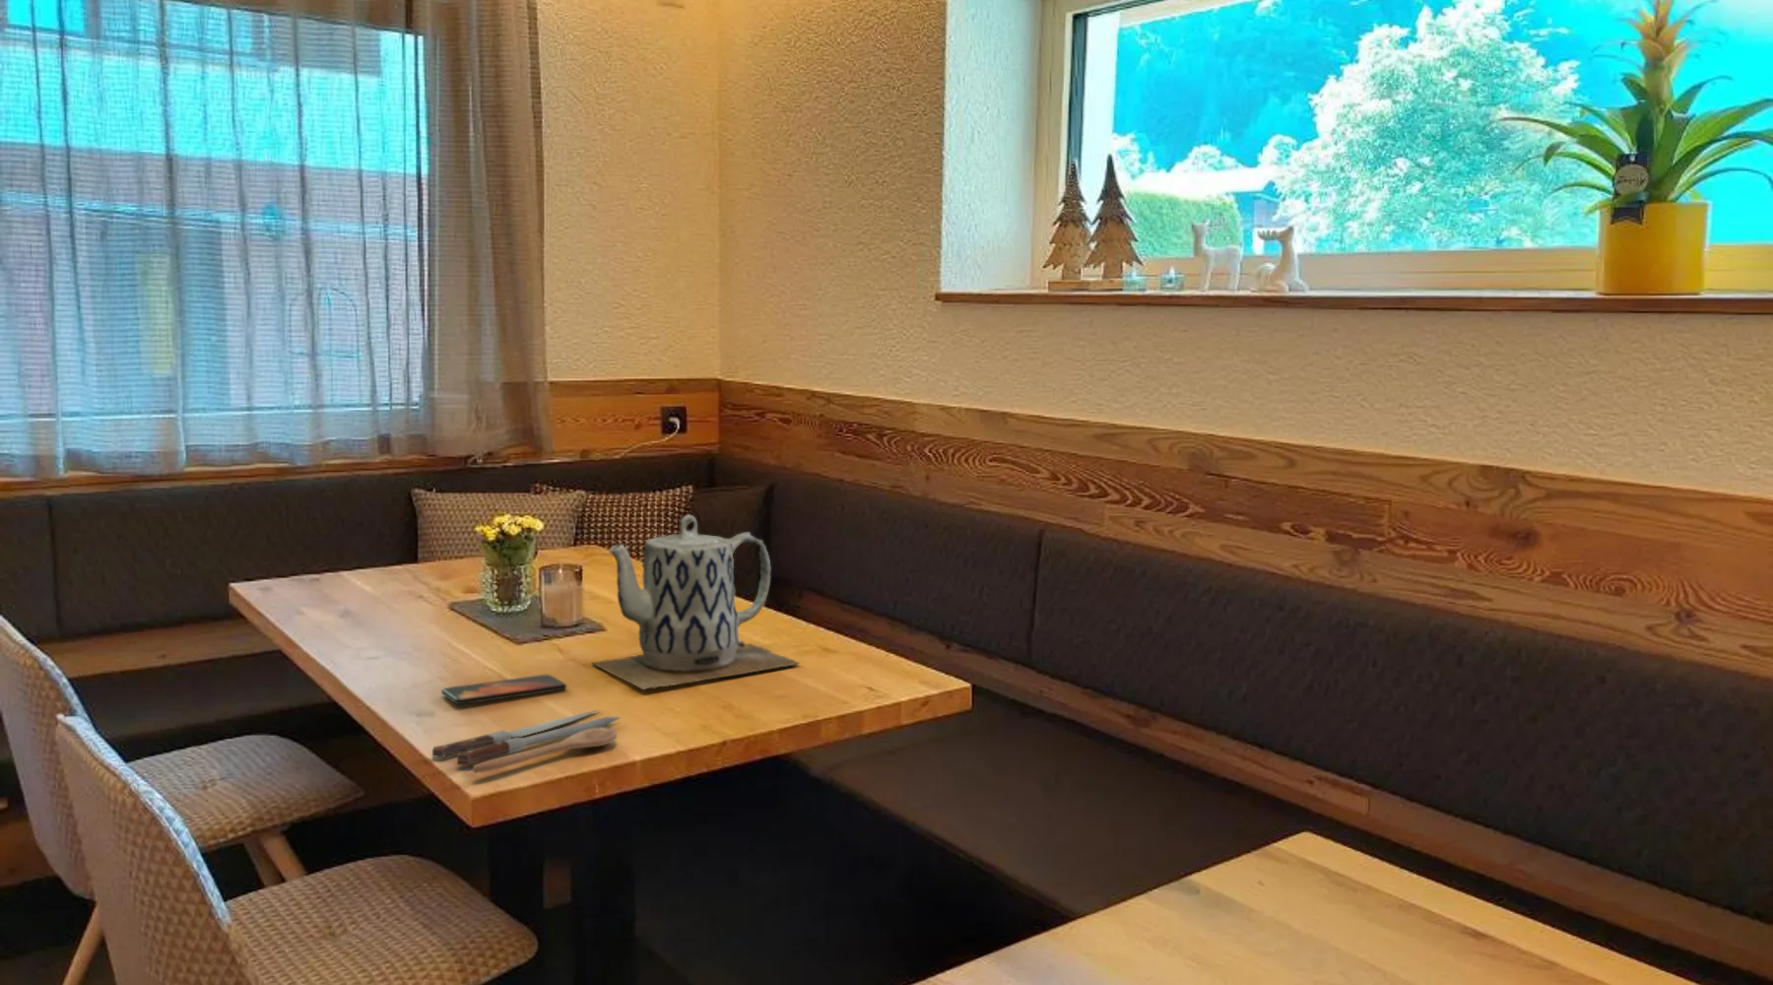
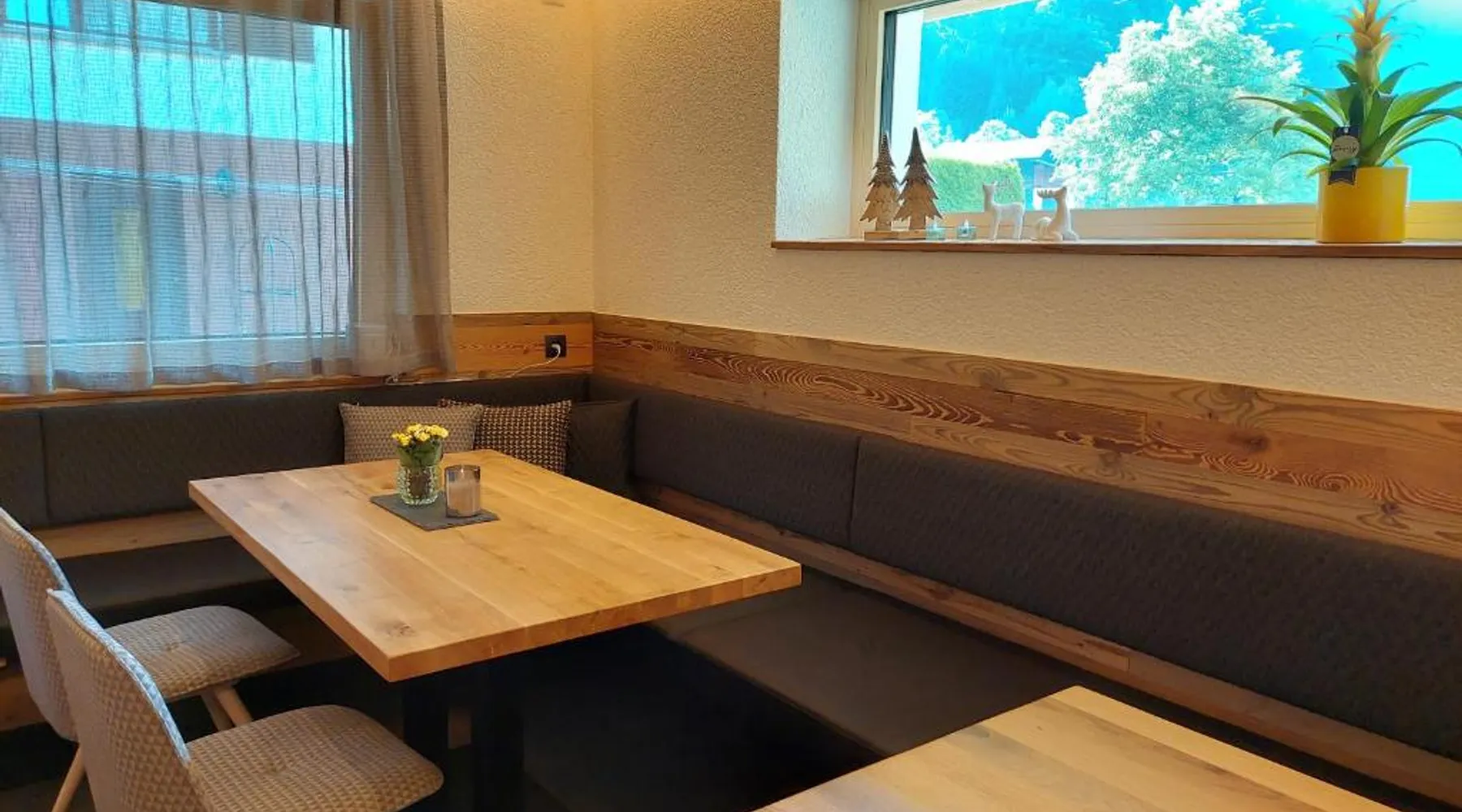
- smartphone (504, 689)
- teapot (695, 590)
- spoon (548, 739)
